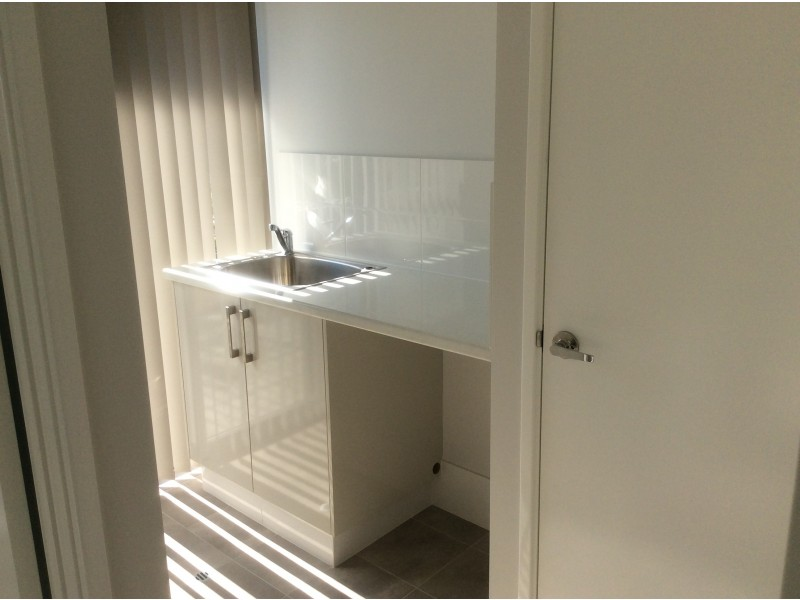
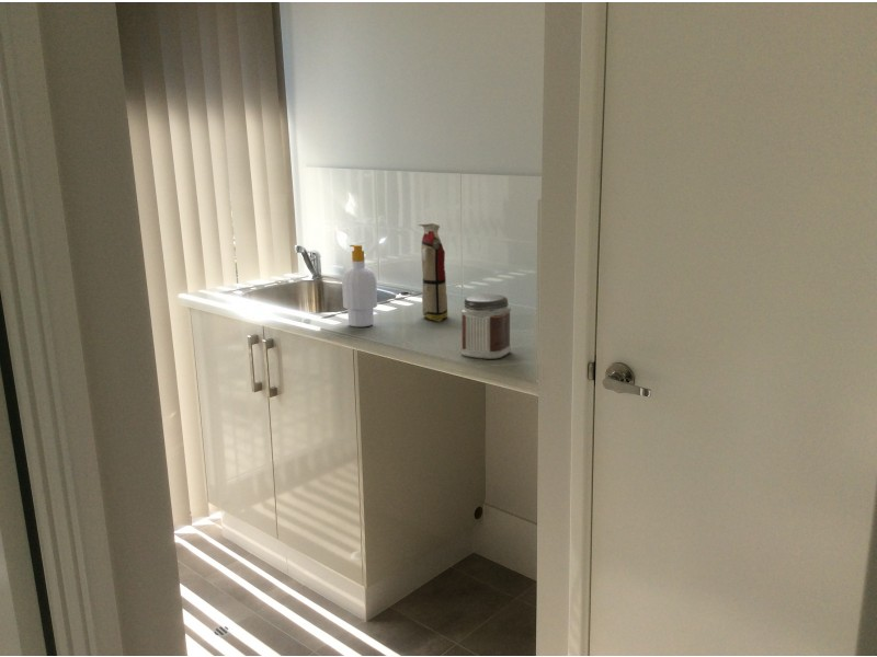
+ dress (433, 270)
+ soap bottle (358, 285)
+ jar (486, 325)
